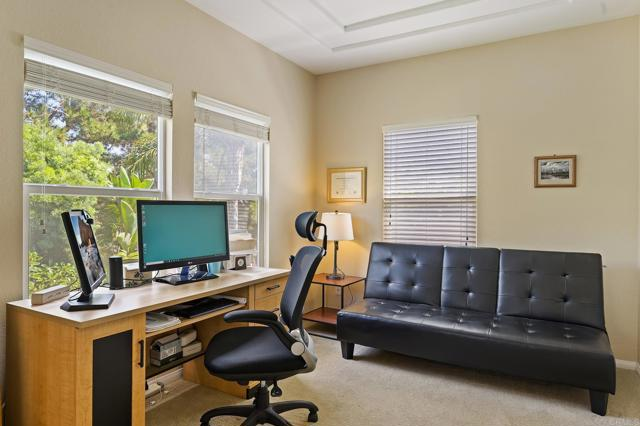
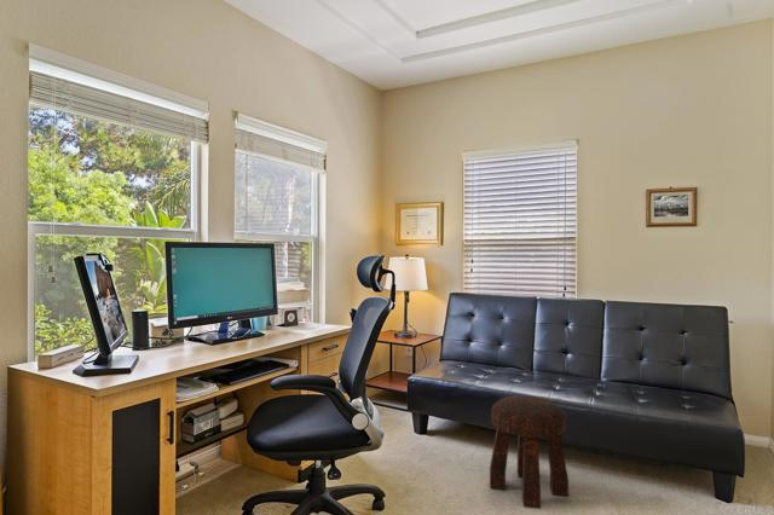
+ stool (527, 445)
